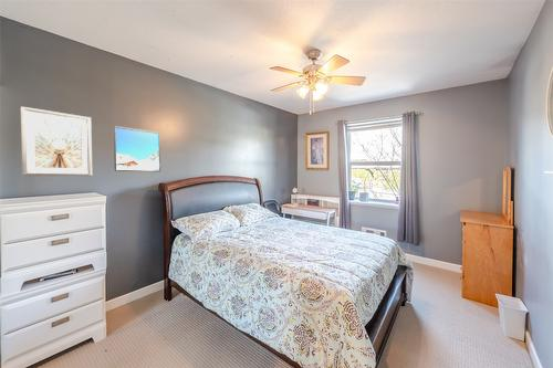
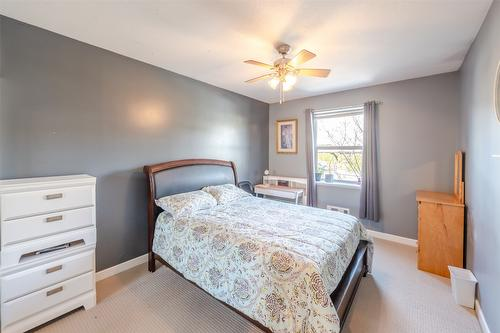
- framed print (138, 150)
- picture frame (59, 144)
